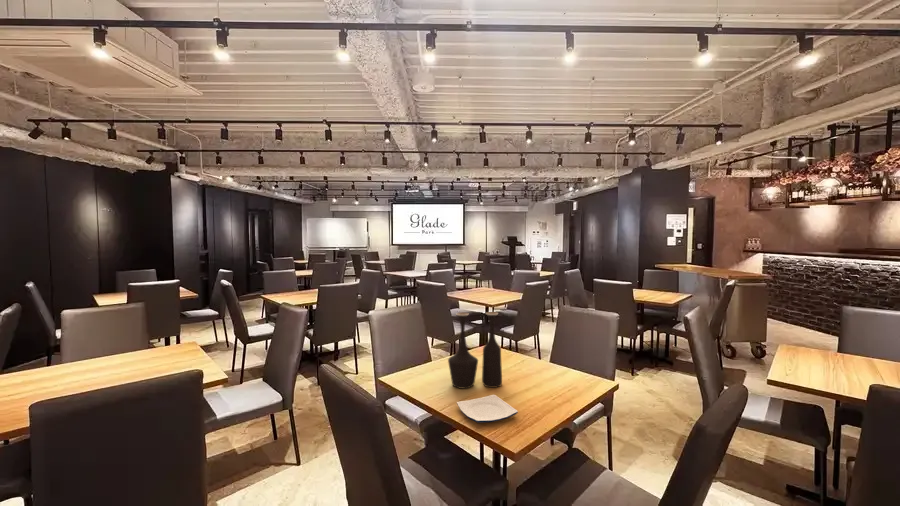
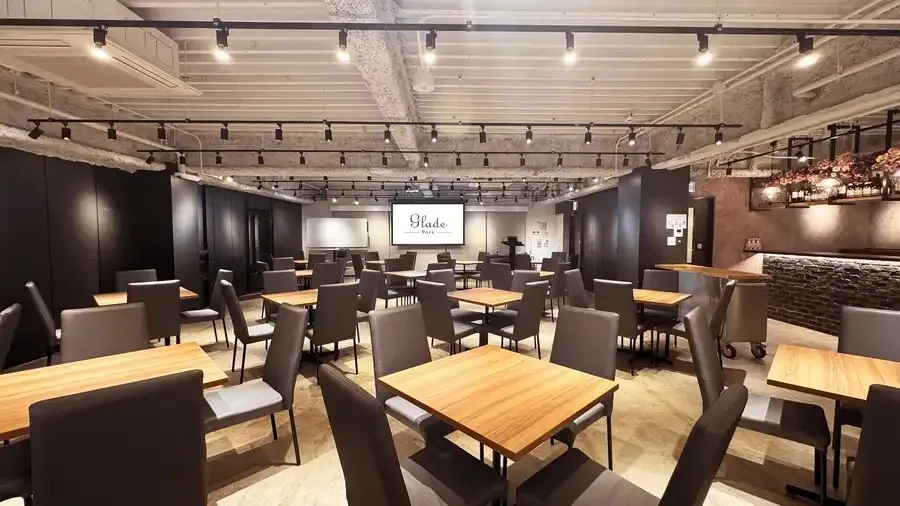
- plate (486, 409)
- vase (472, 355)
